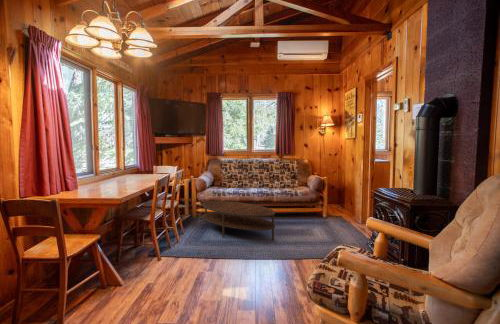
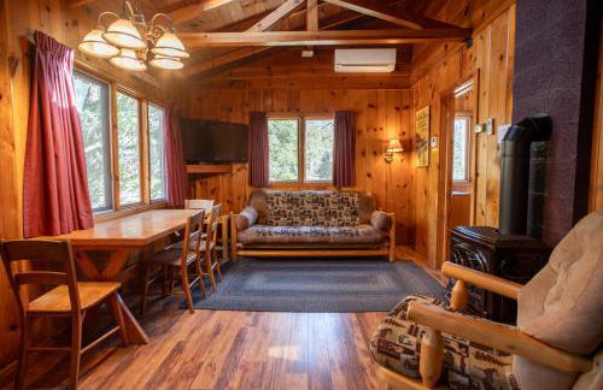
- coffee table (236, 219)
